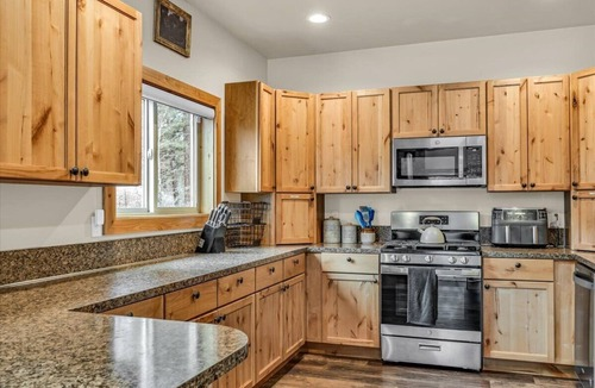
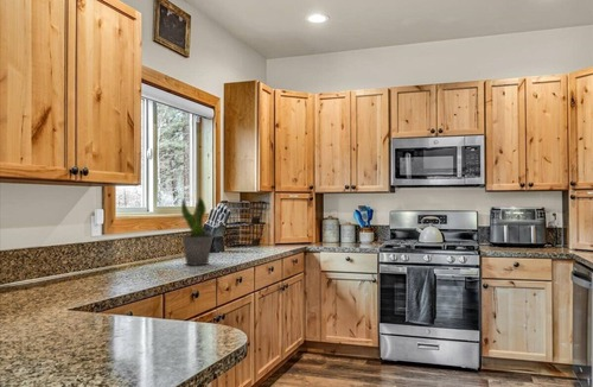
+ potted plant (197, 229)
